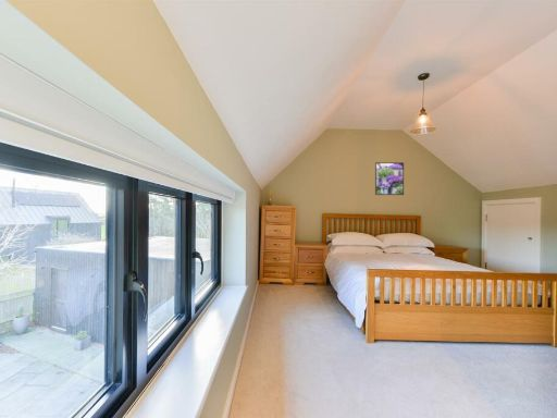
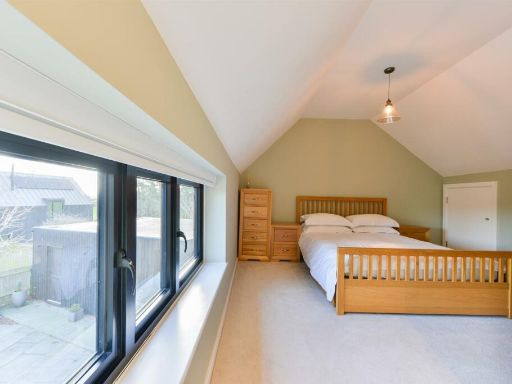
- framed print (389, 179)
